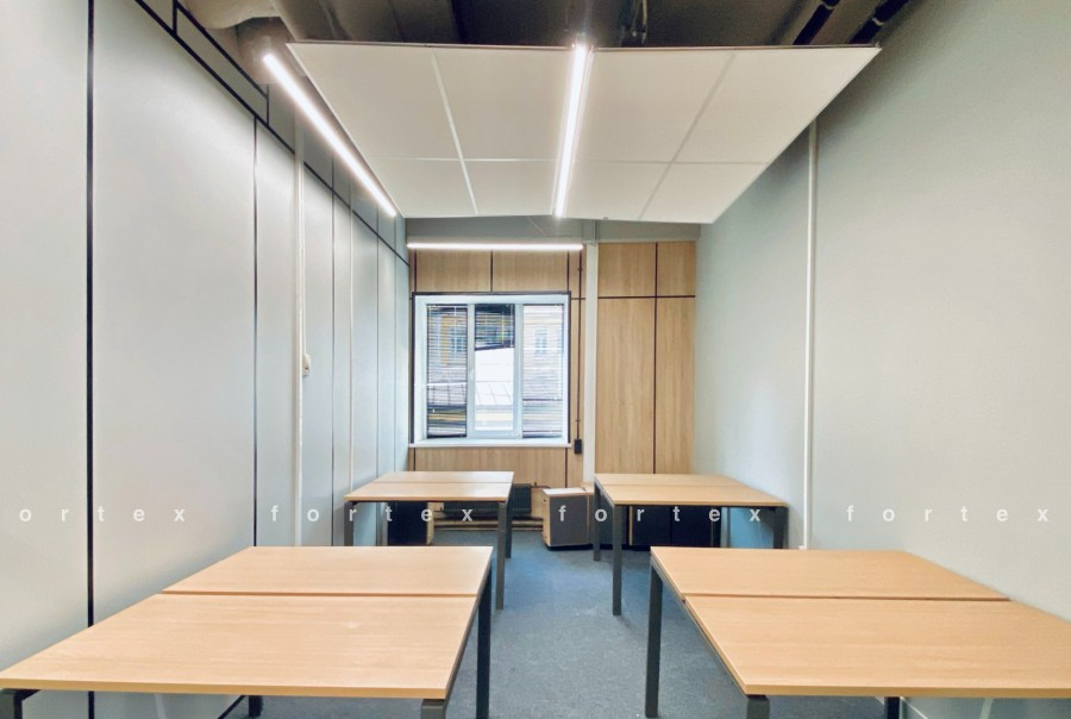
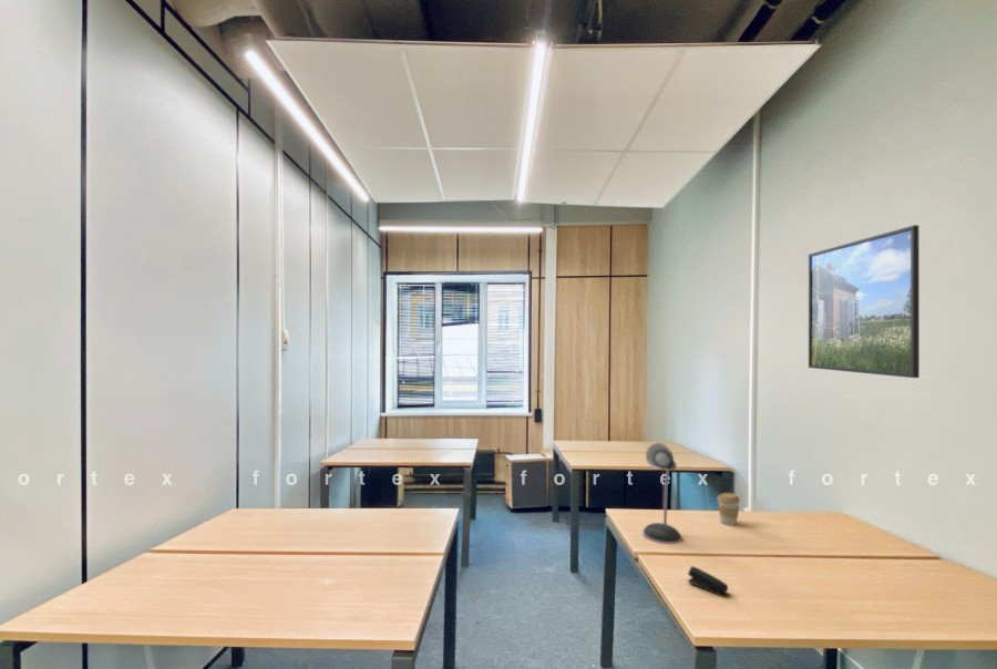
+ coffee cup (728, 507)
+ desk lamp (665, 487)
+ stapler (708, 580)
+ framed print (855, 307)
